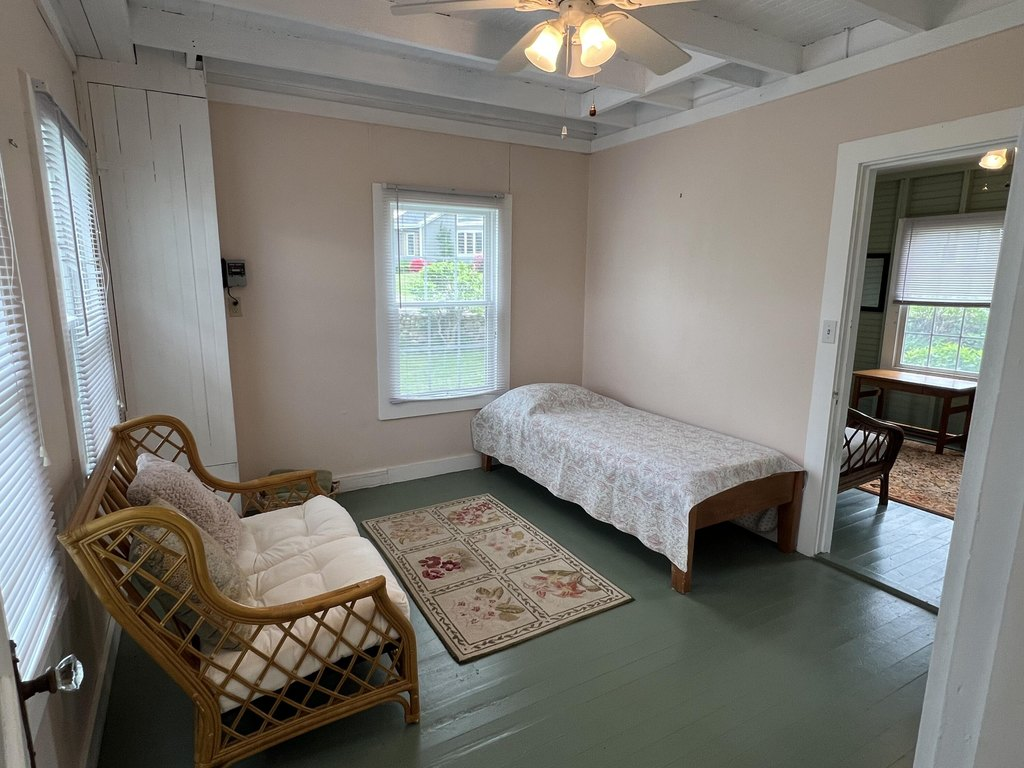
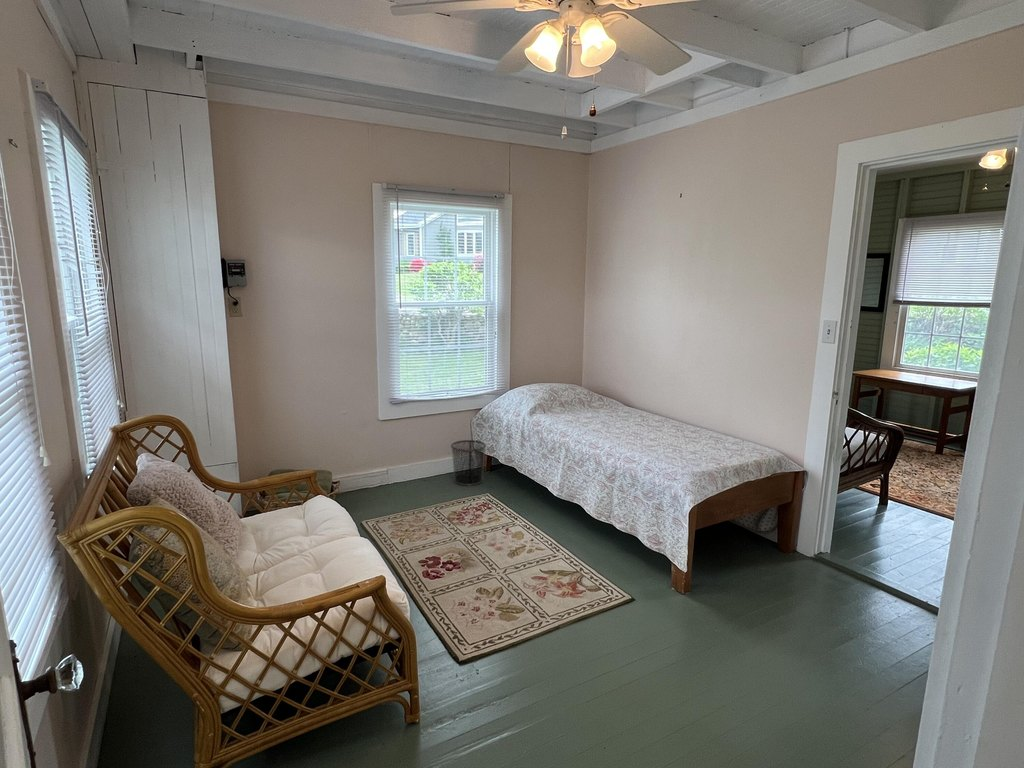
+ waste bin (468, 463)
